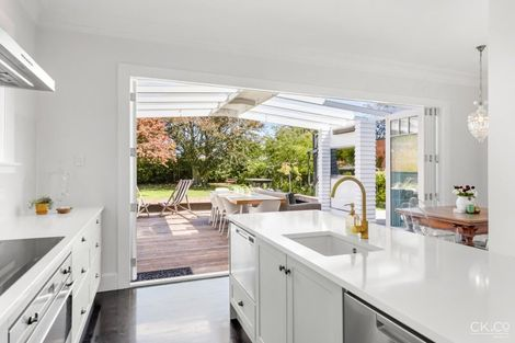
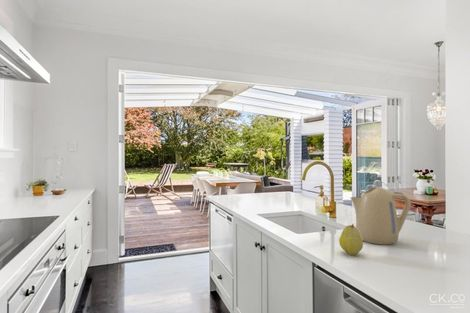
+ kettle (379, 213)
+ fruit (350, 238)
